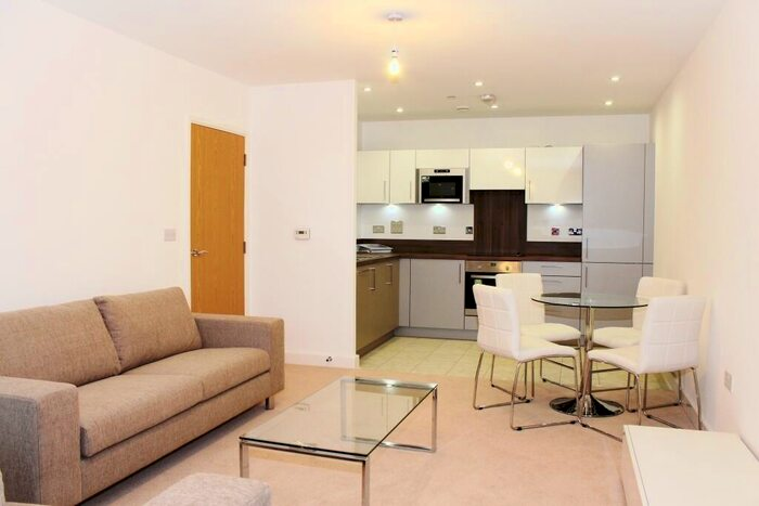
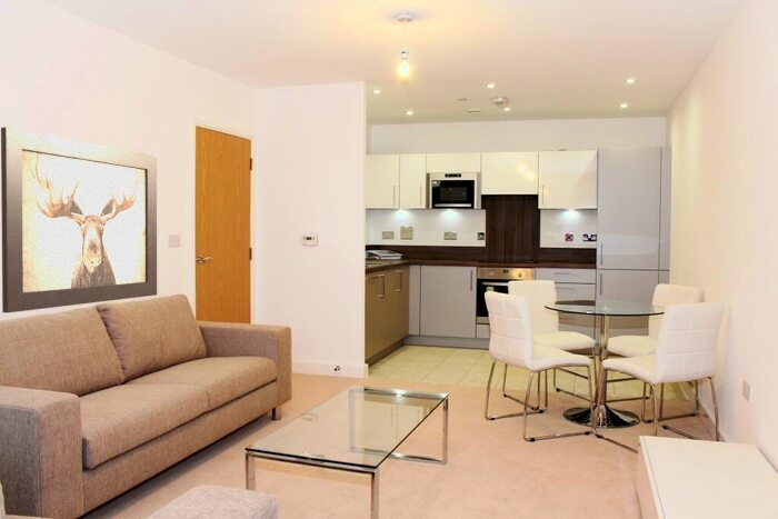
+ wall art (90, 223)
